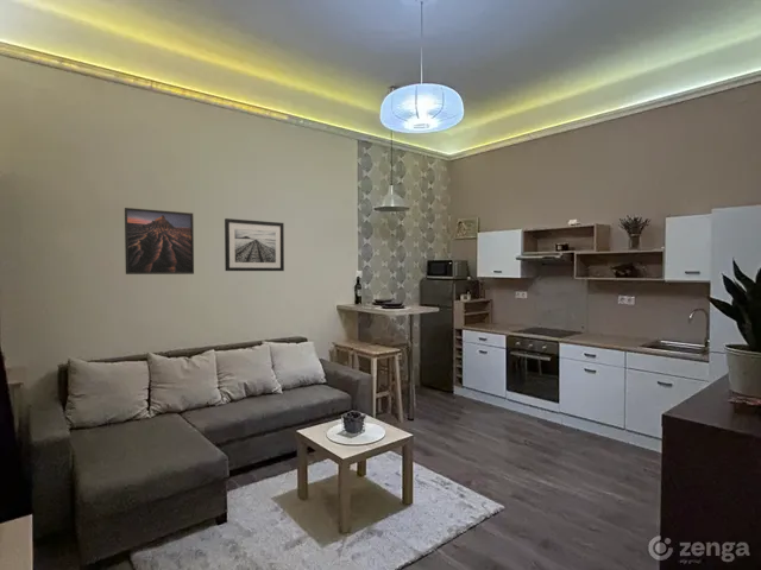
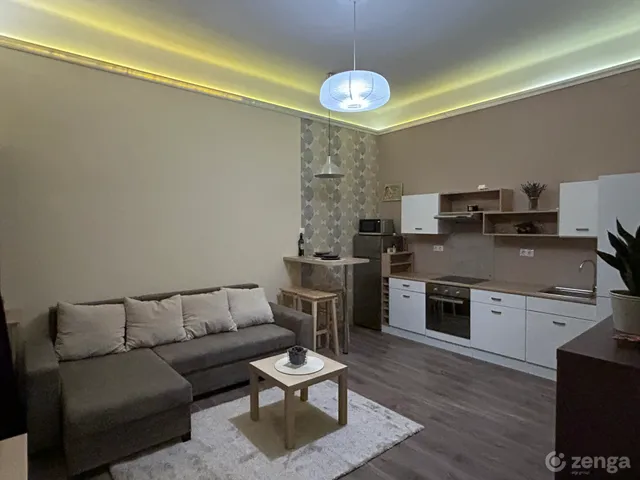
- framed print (161, 242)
- wall art (254, 246)
